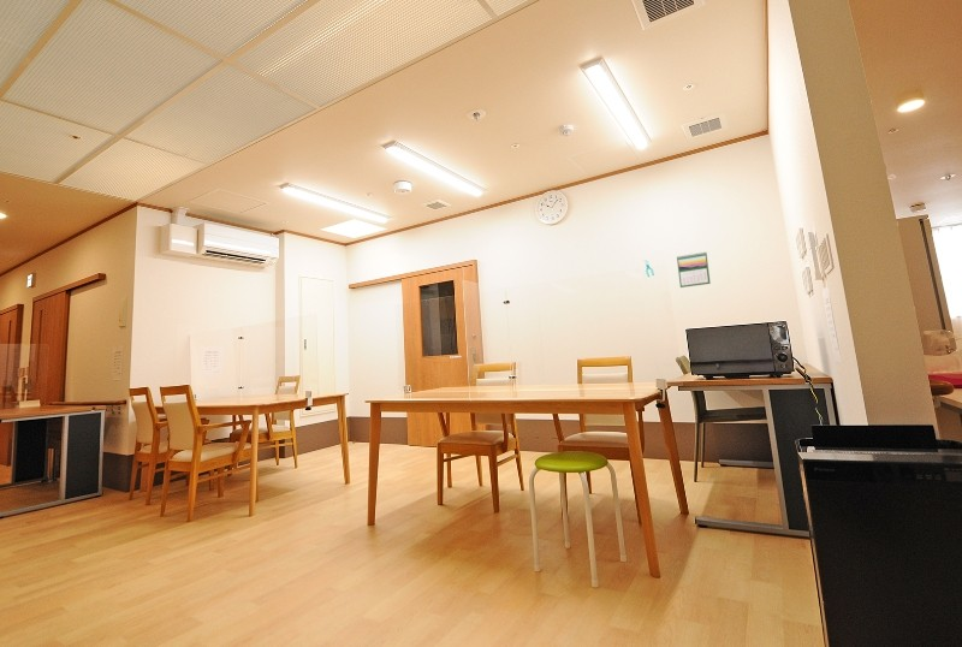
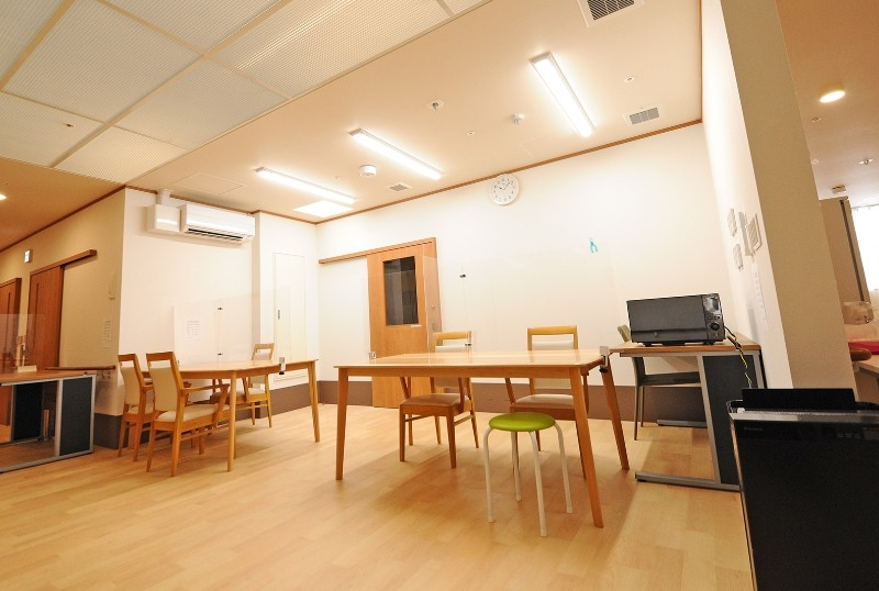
- calendar (693, 269)
